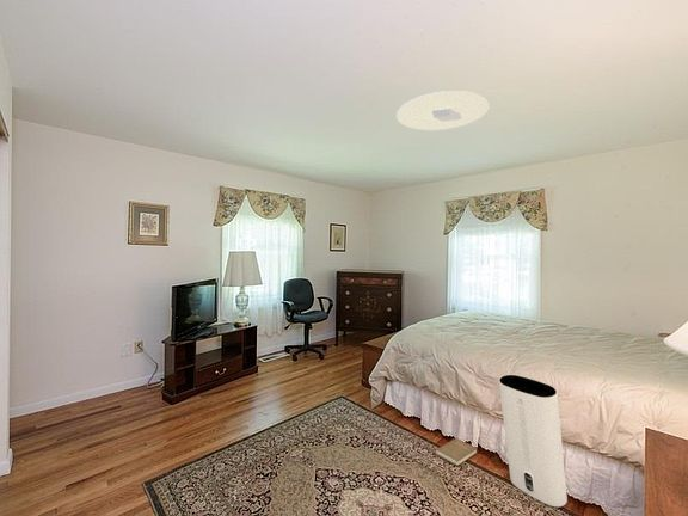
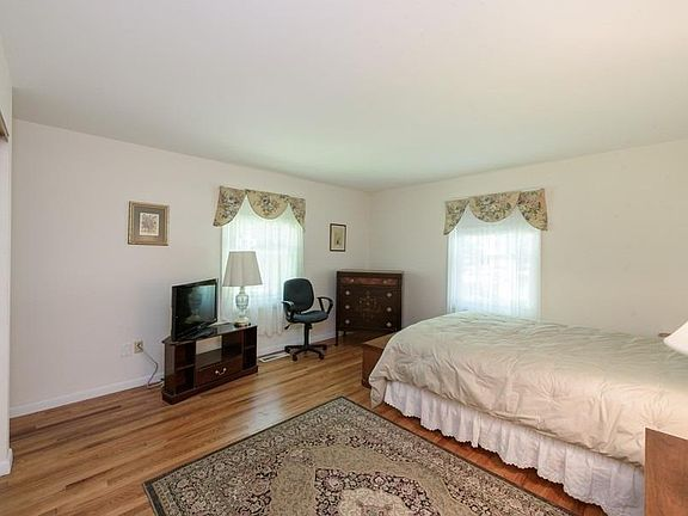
- ceiling light (441, 109)
- book (456, 450)
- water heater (532, 437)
